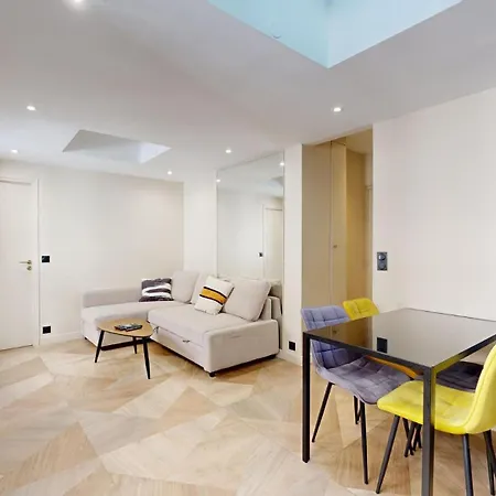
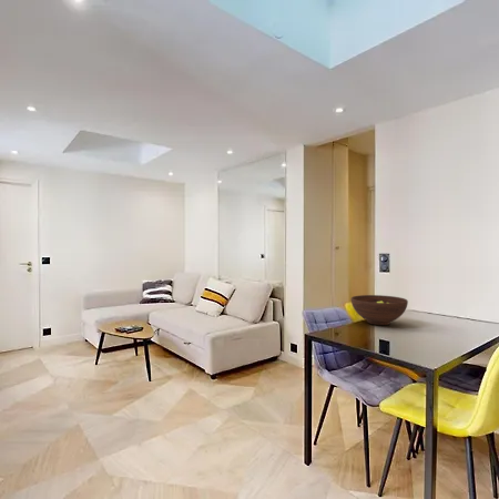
+ fruit bowl (378, 310)
